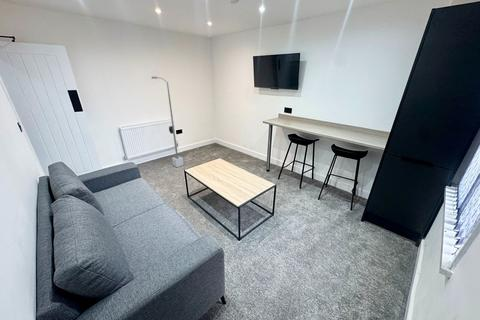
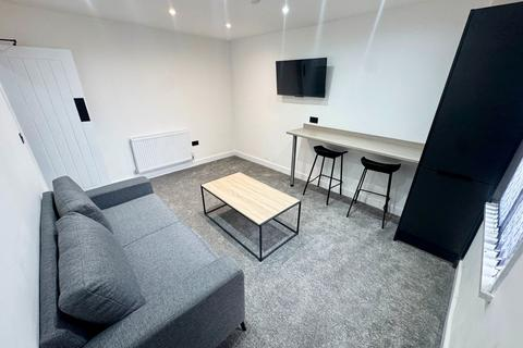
- street lamp (171, 119)
